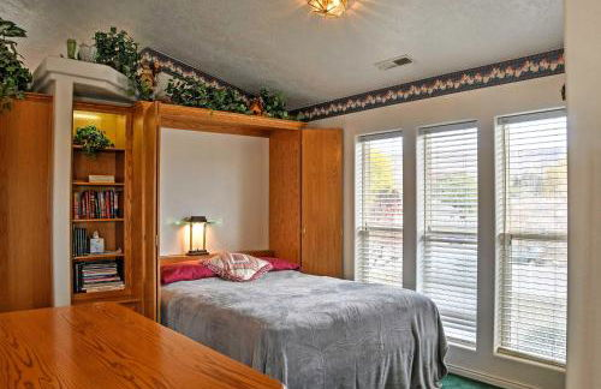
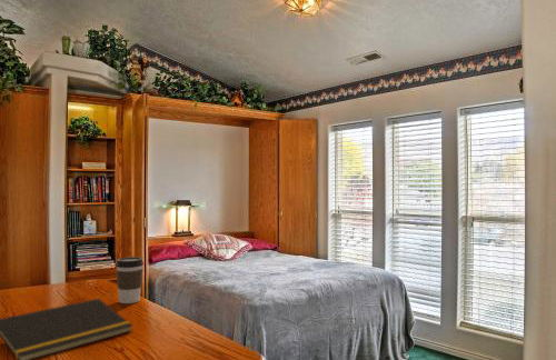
+ notepad (64, 326)
+ coffee cup (129, 279)
